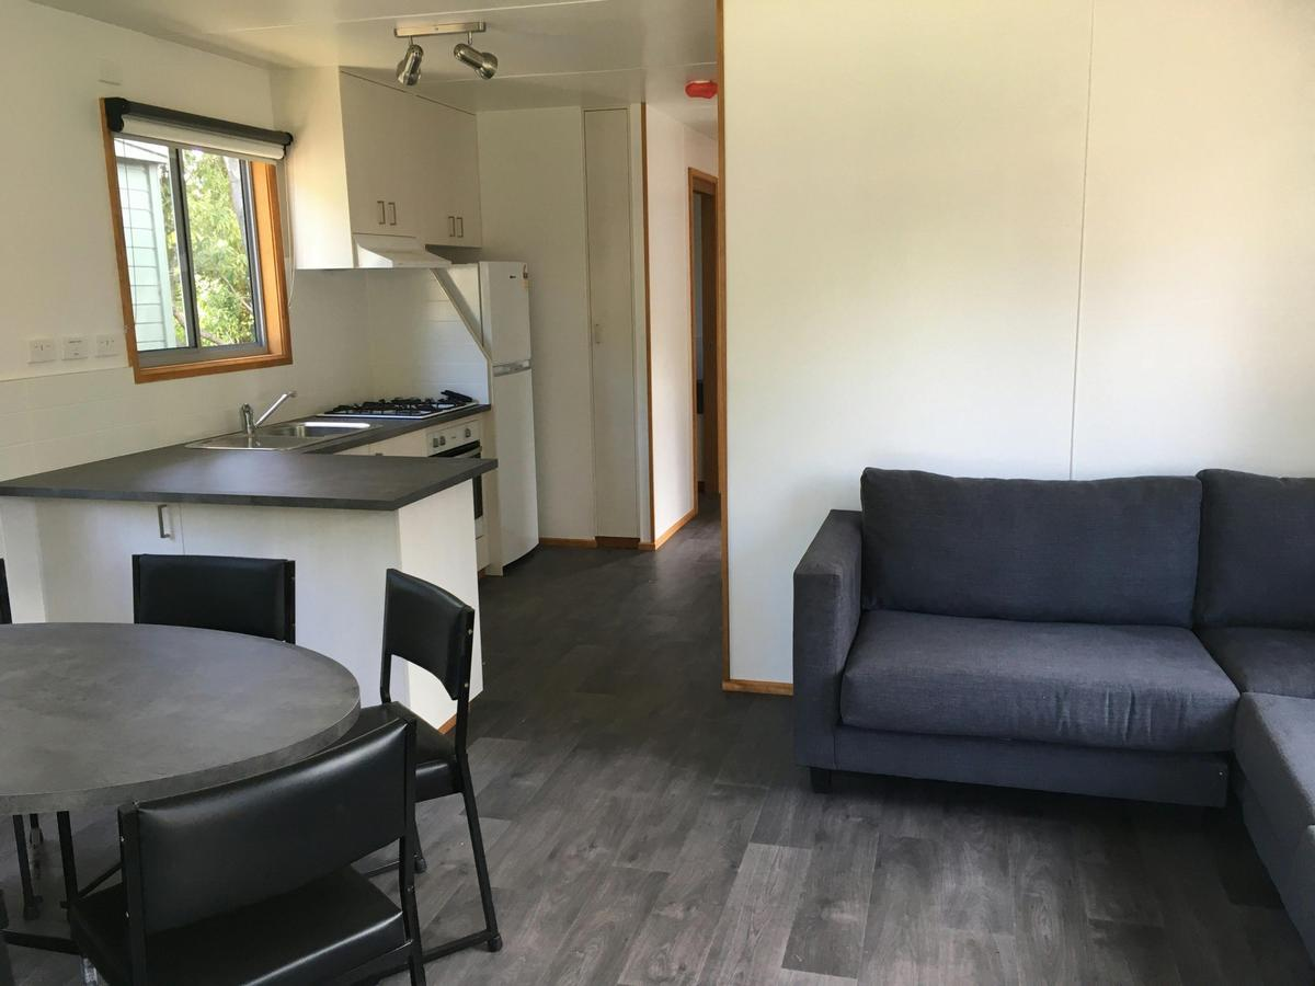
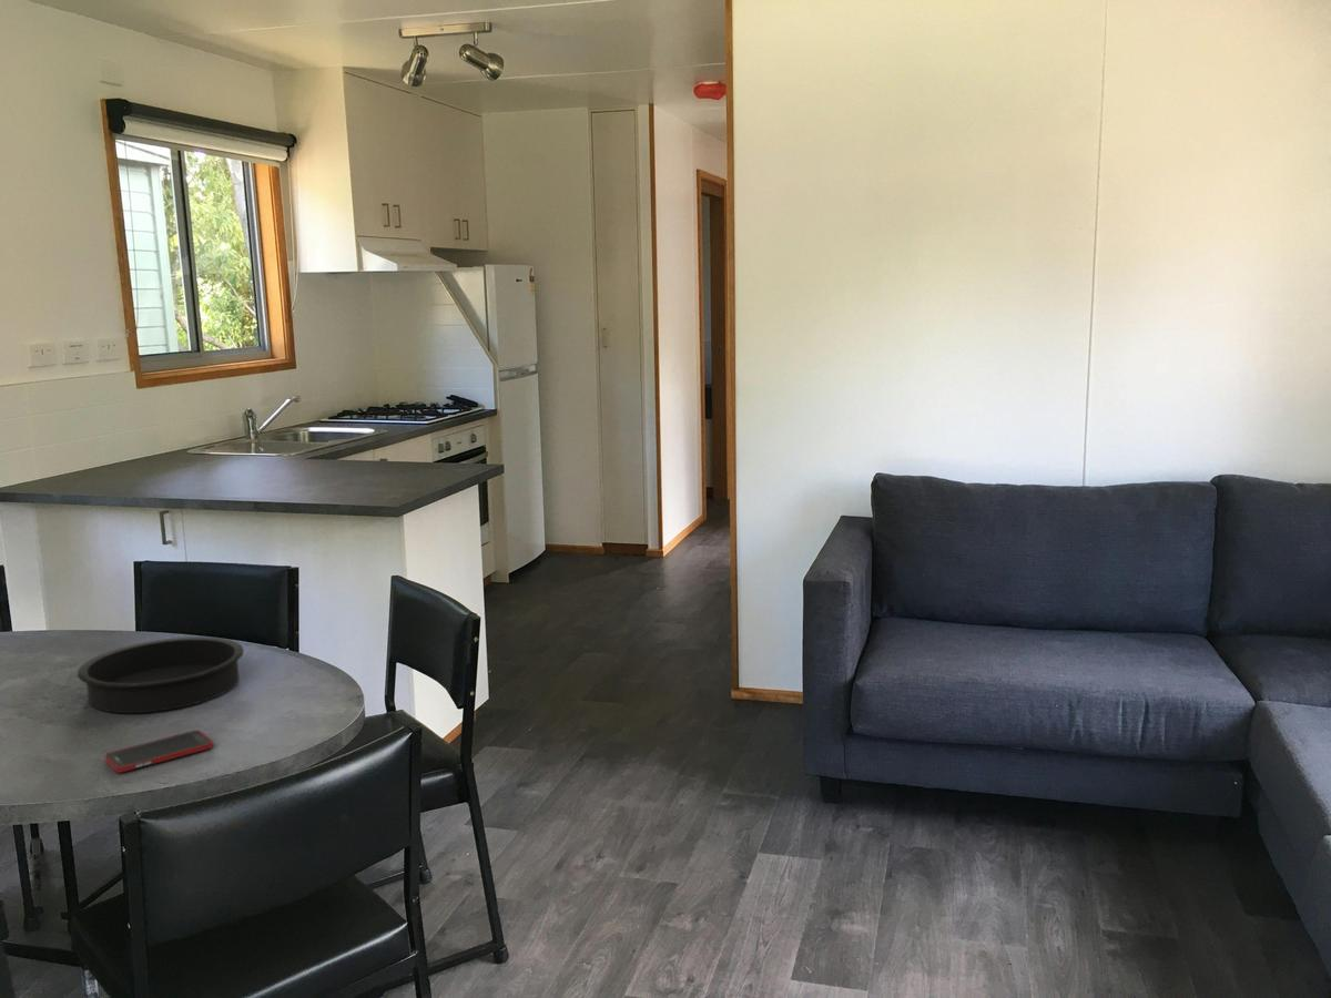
+ baking pan (164, 673)
+ cell phone (160, 751)
